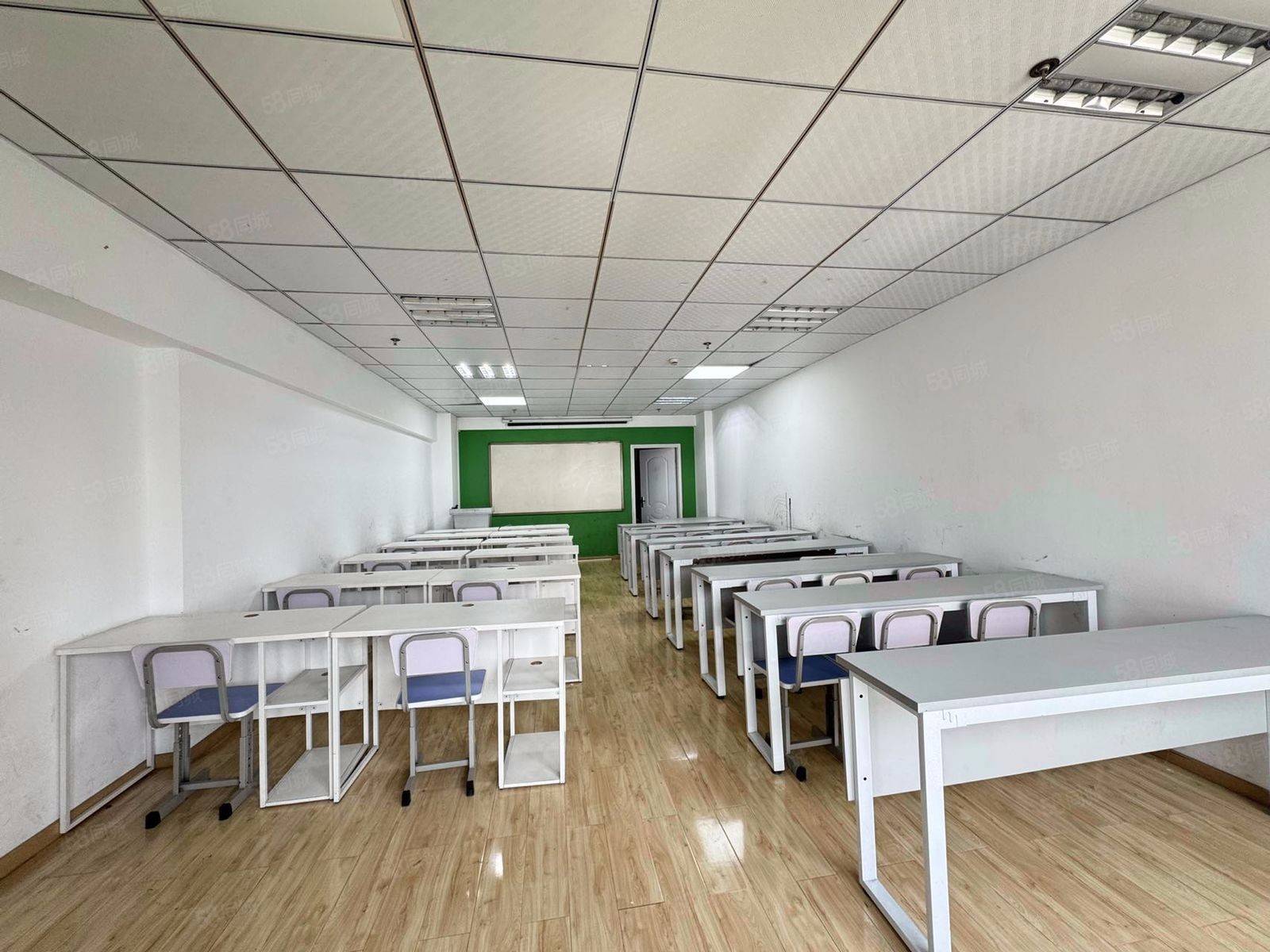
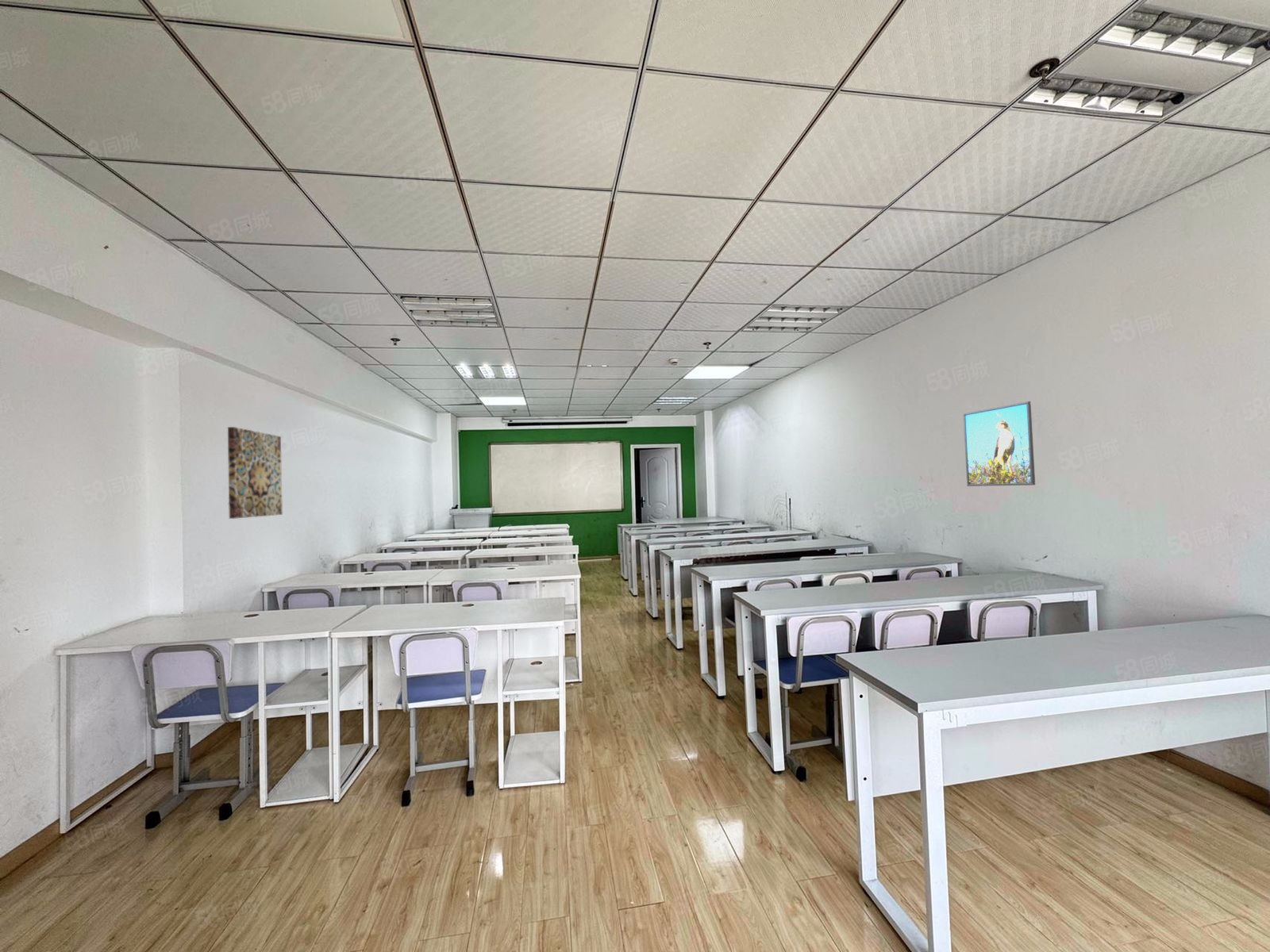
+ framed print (996, 447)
+ wall art (256, 474)
